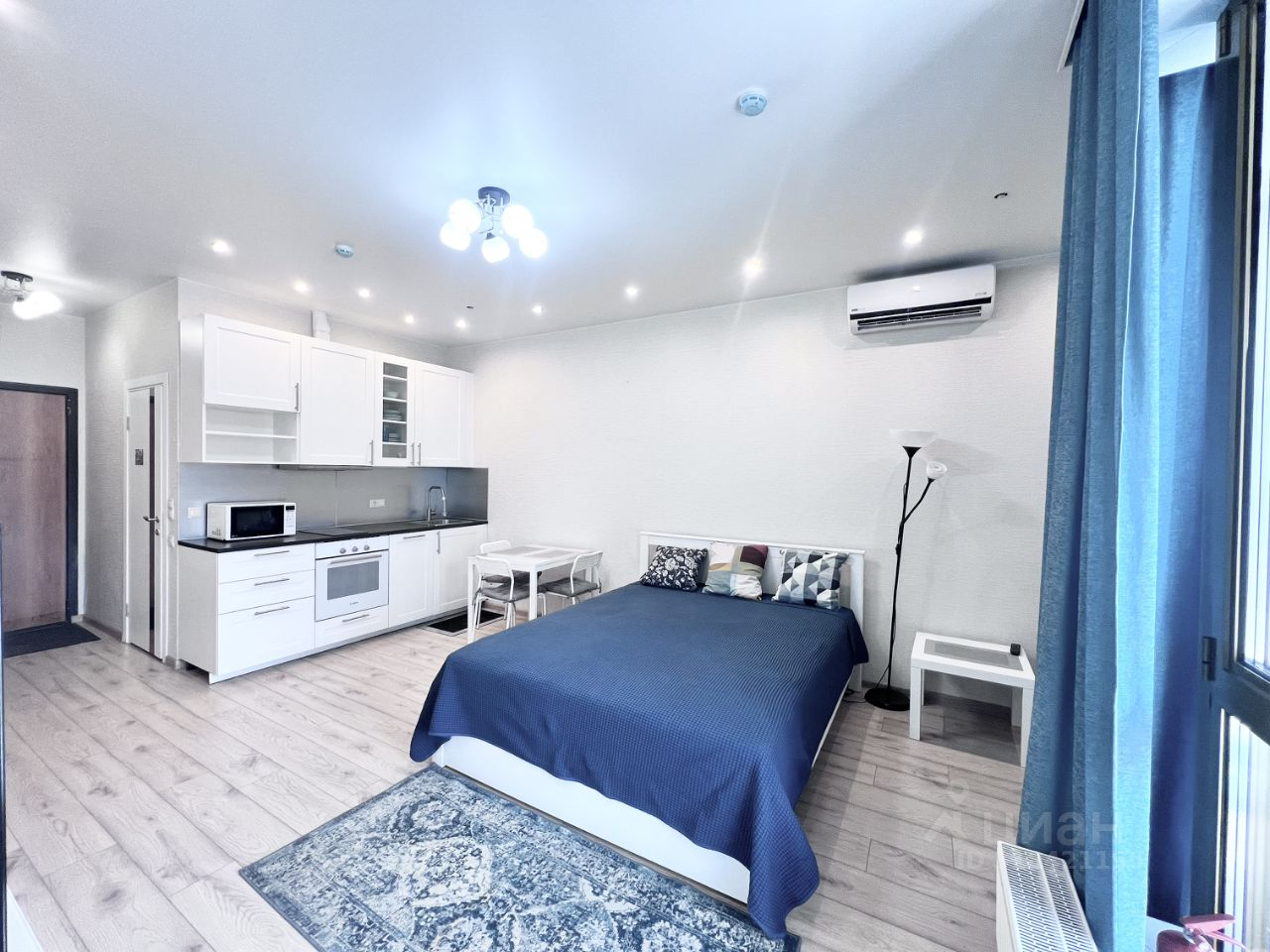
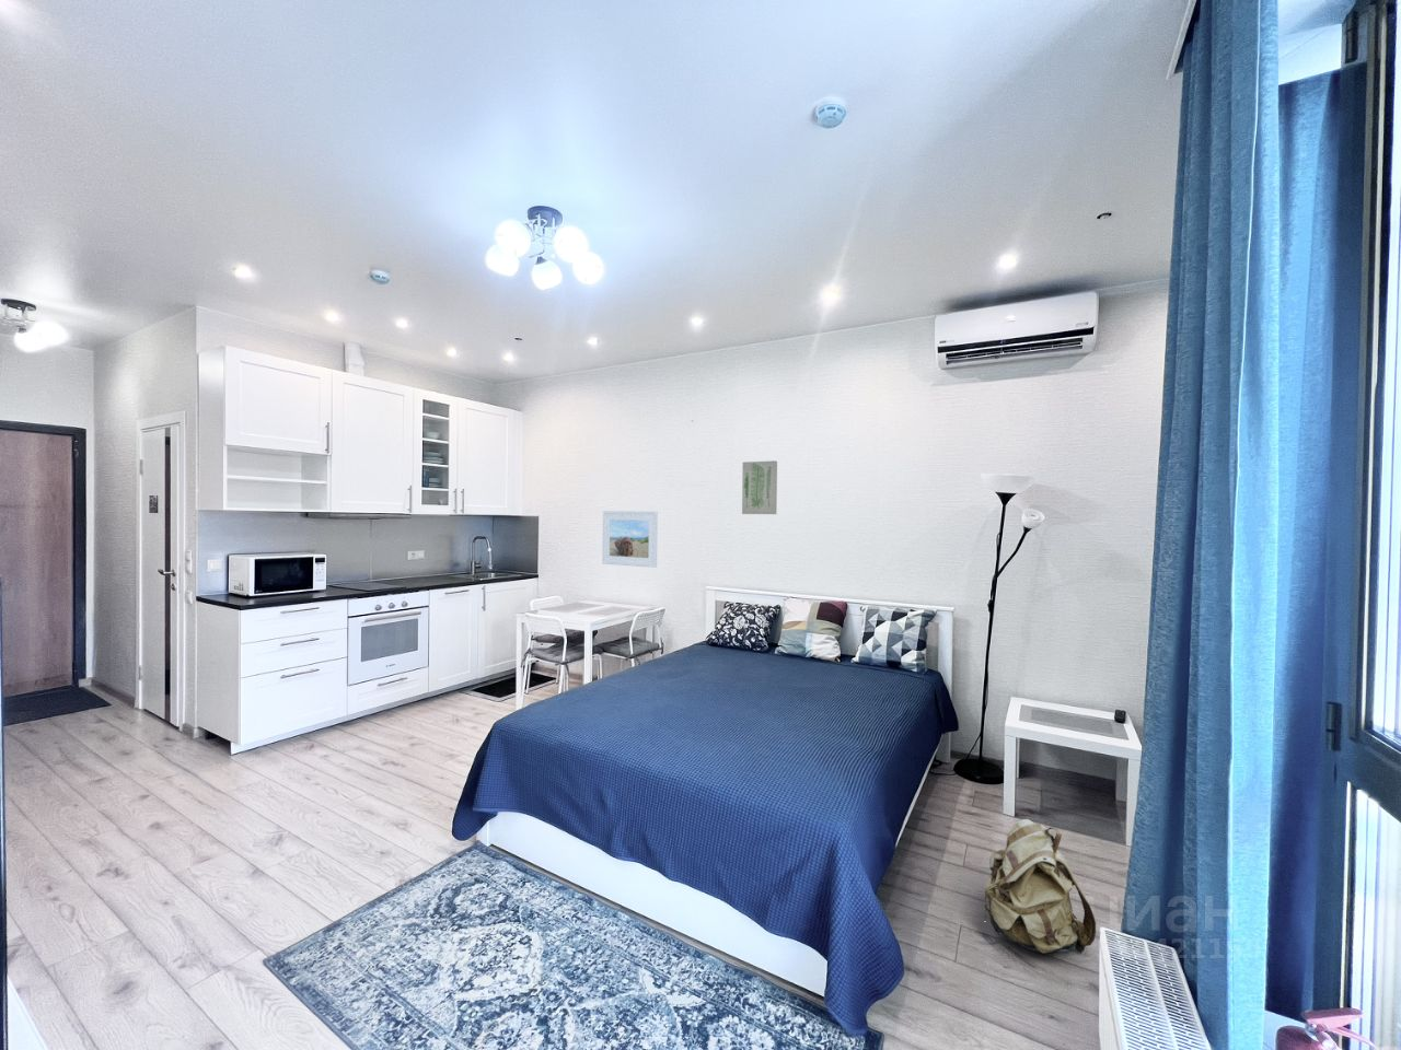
+ wall art (759, 488)
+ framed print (629, 538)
+ backpack (1036, 874)
